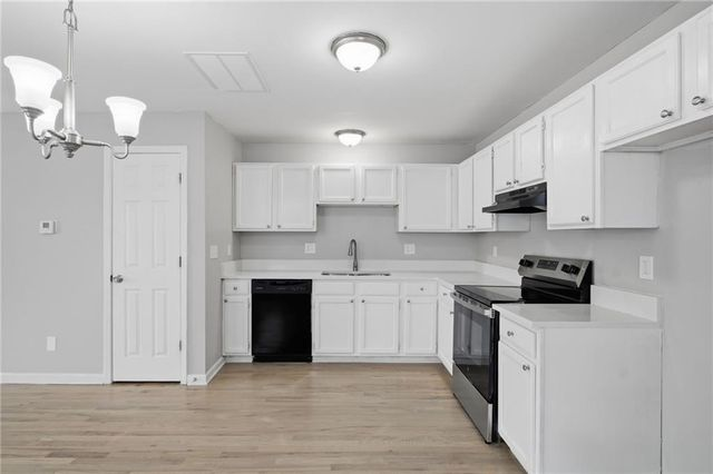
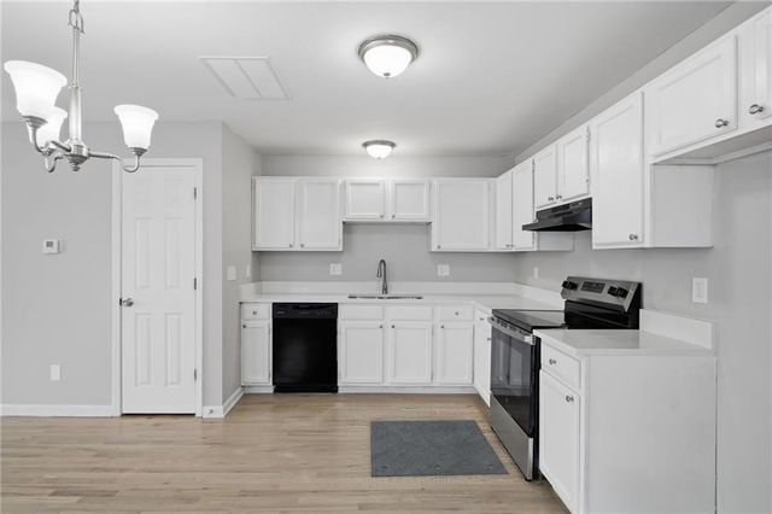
+ door mat (429, 444)
